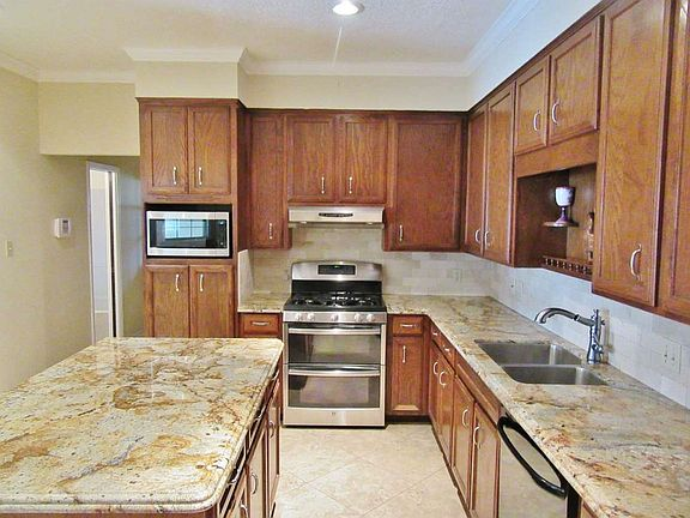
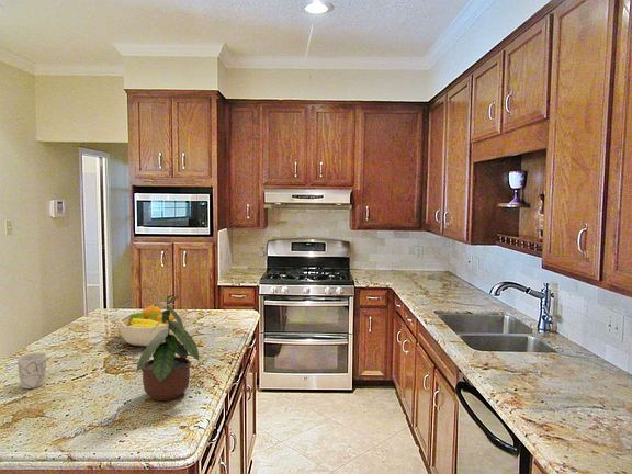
+ fruit bowl (149, 324)
+ potted plant (169, 342)
+ mug (32, 370)
